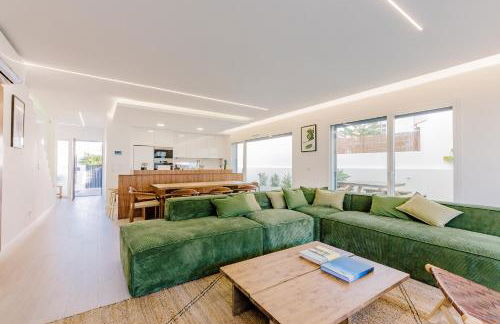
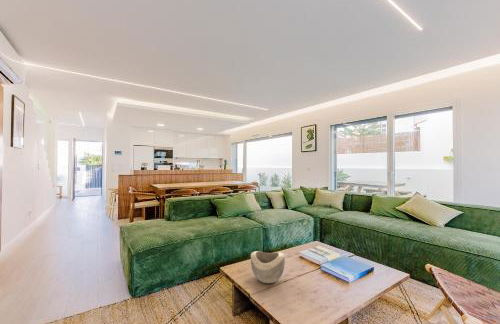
+ decorative bowl (267, 266)
